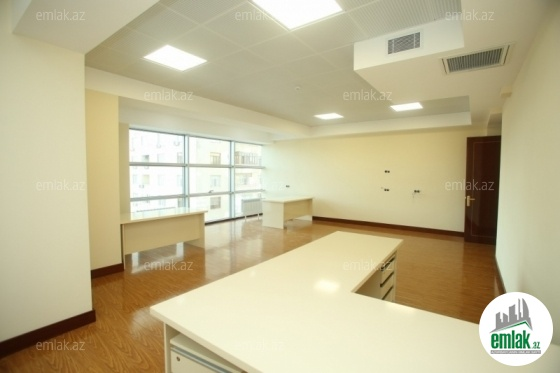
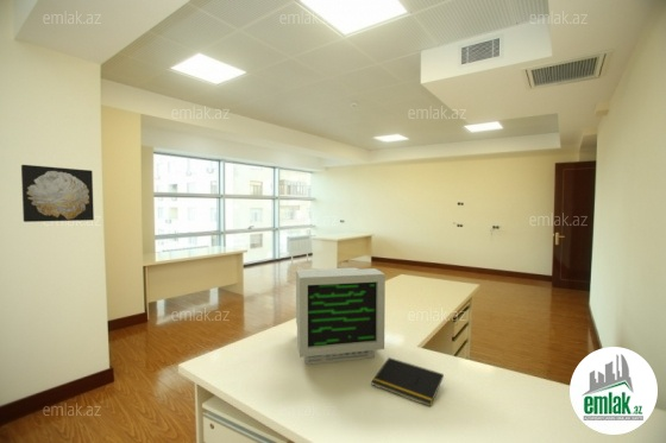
+ computer monitor (334, 306)
+ wall art (59, 194)
+ notepad (407, 379)
